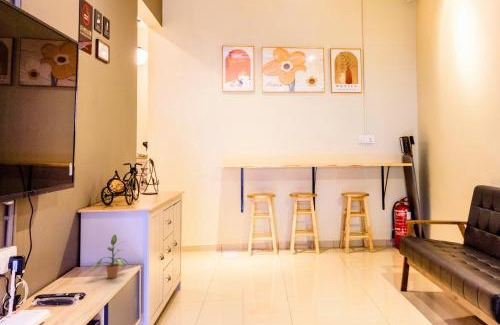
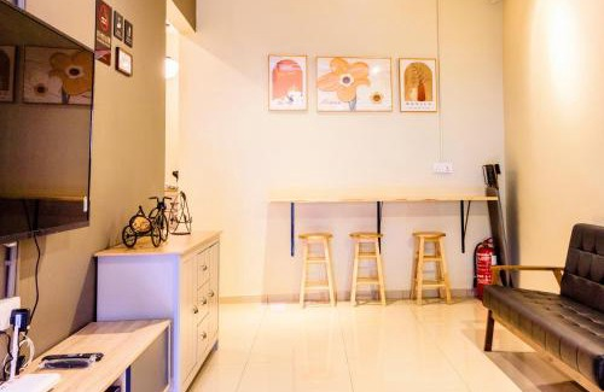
- potted plant (109, 257)
